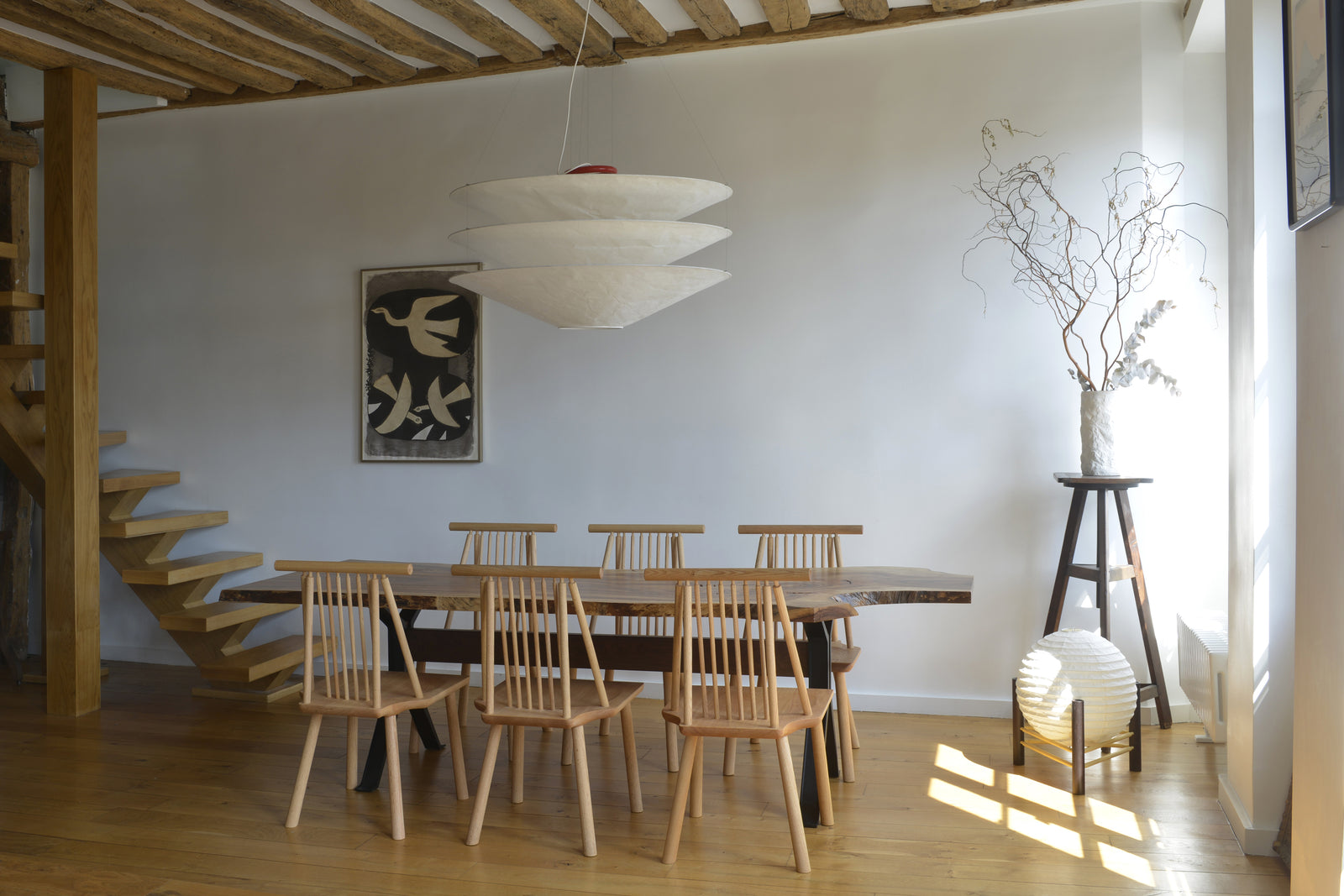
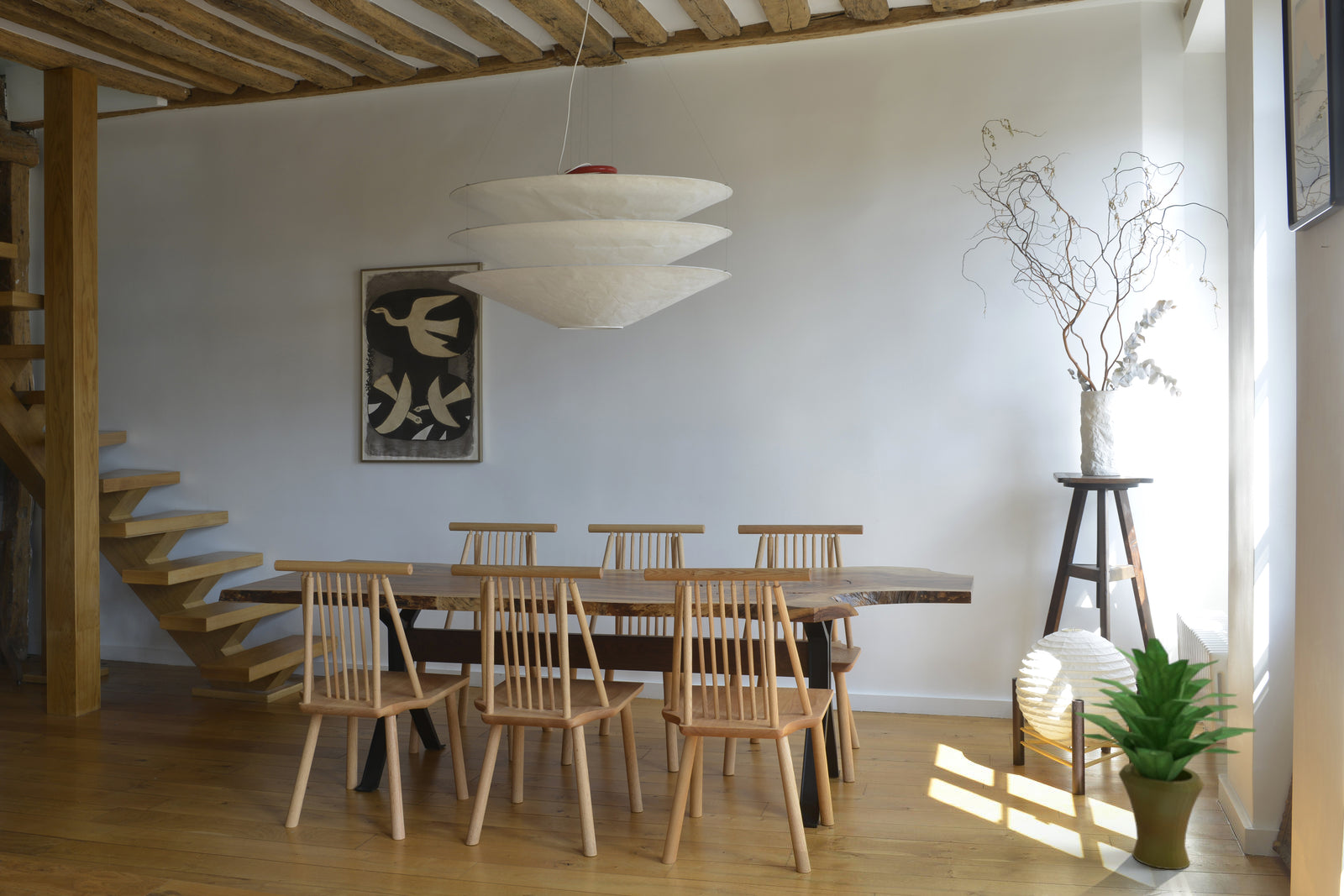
+ potted plant (1163, 752)
